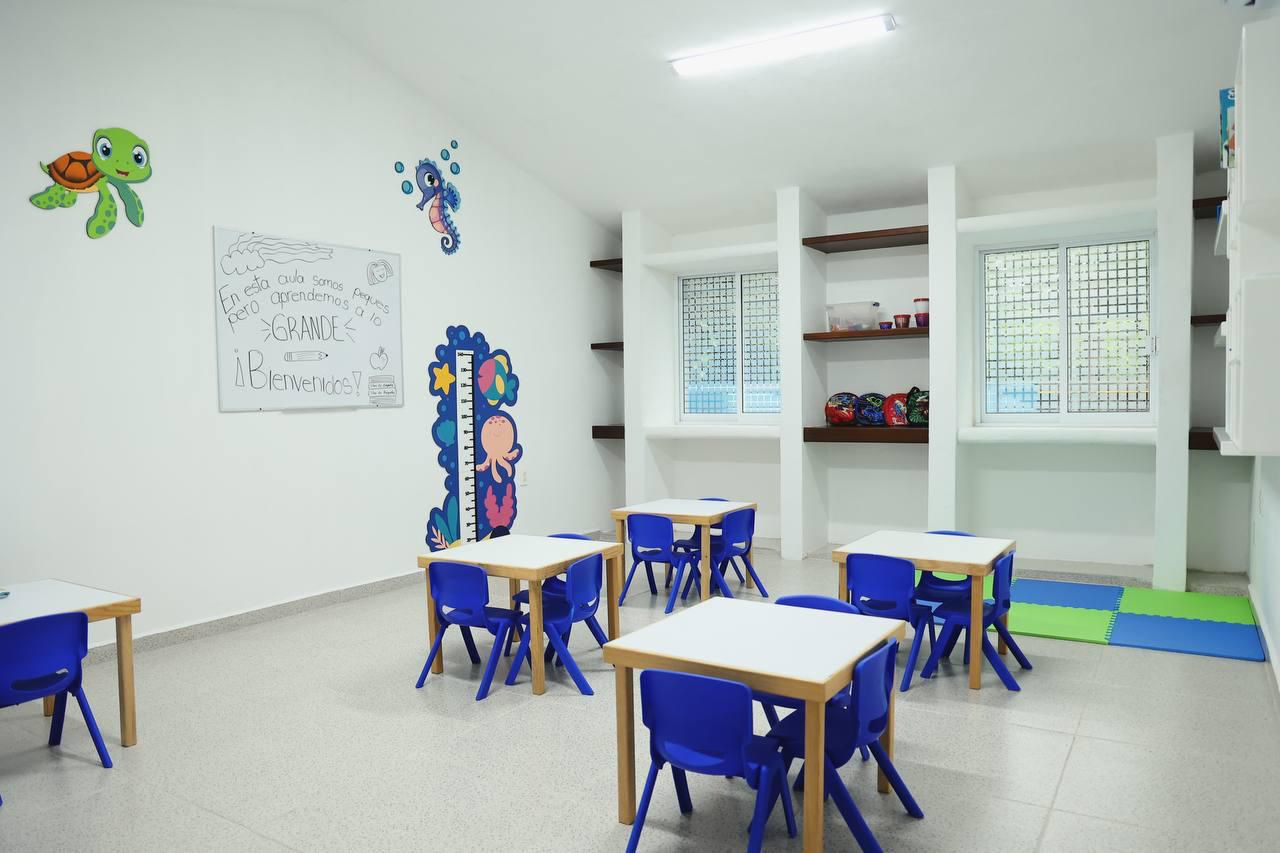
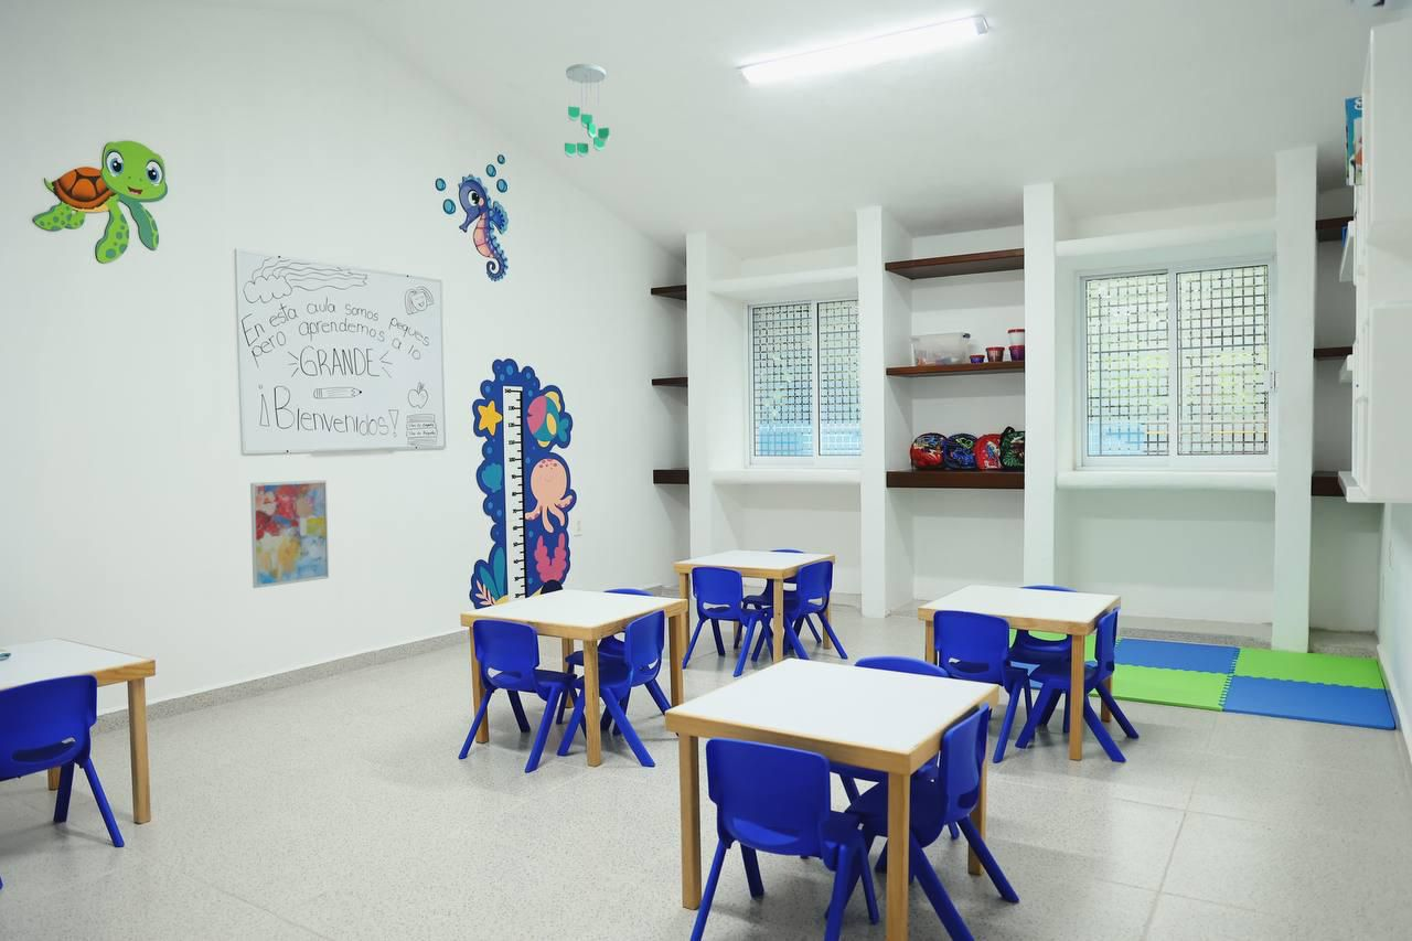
+ ceiling mobile (585, 114)
+ wall art (290, 532)
